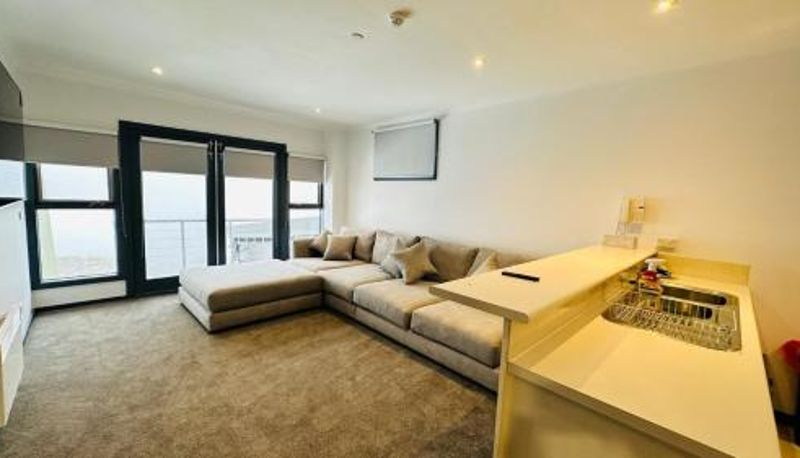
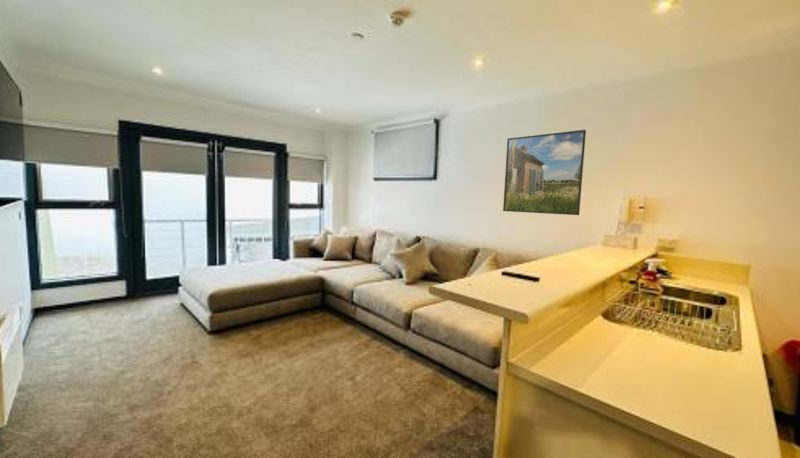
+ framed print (540, 174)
